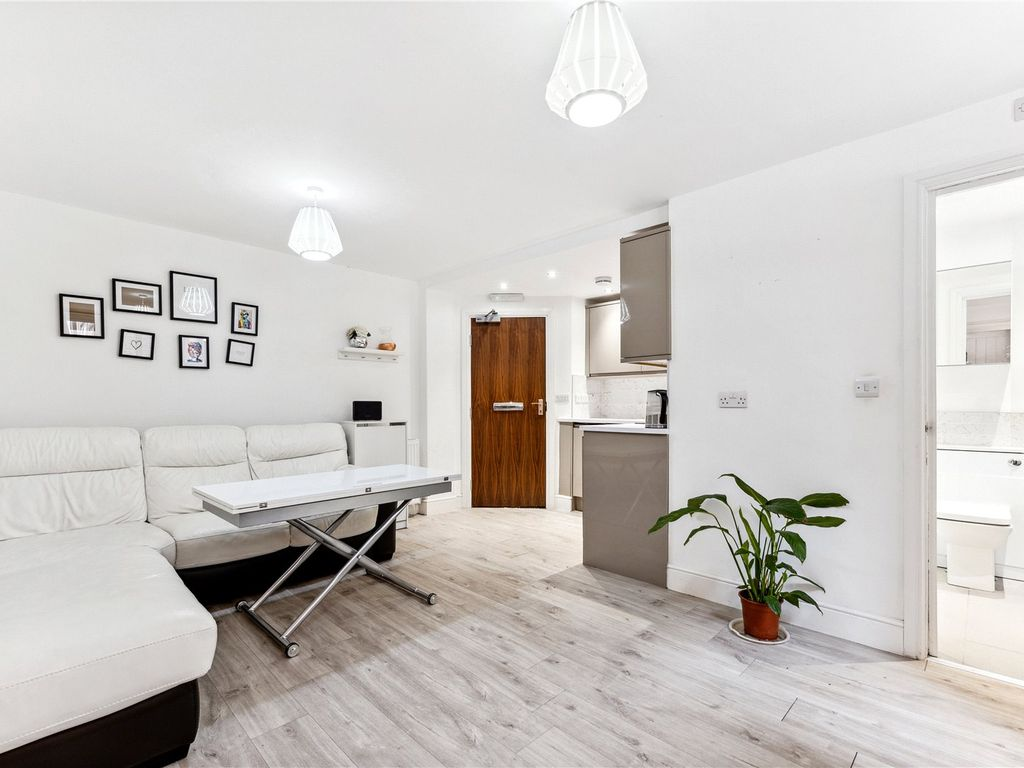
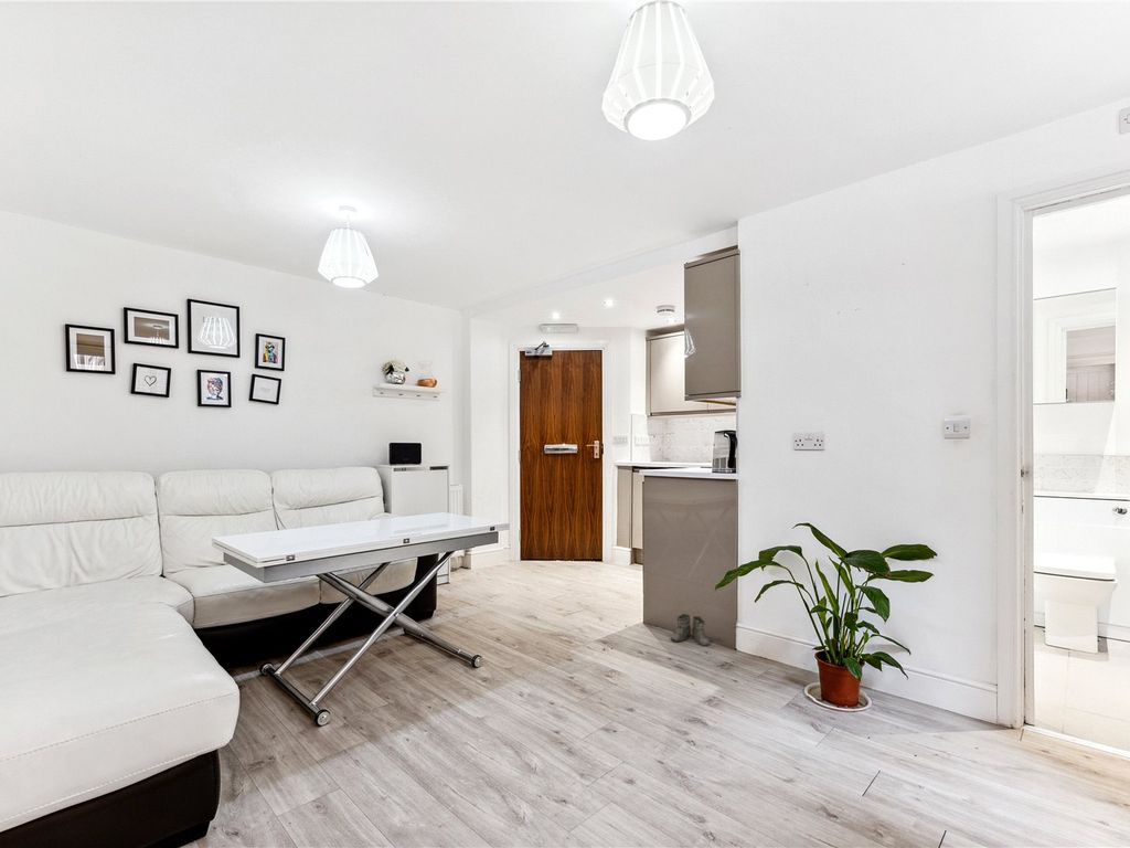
+ boots (689, 628)
